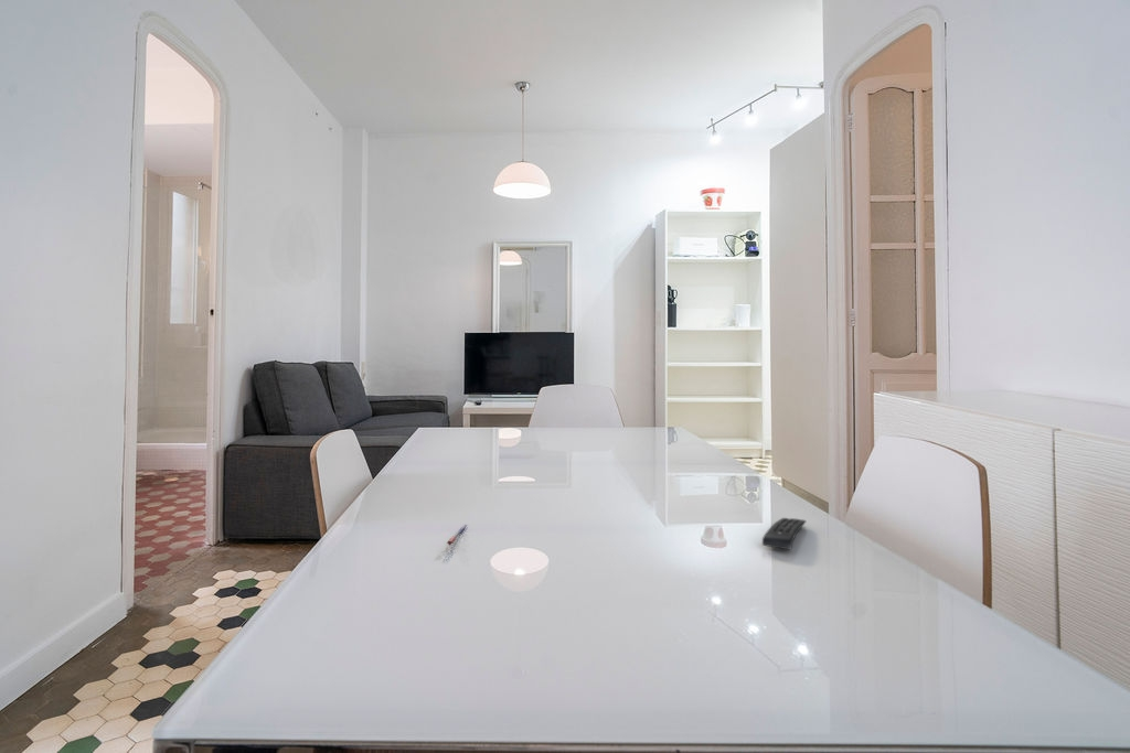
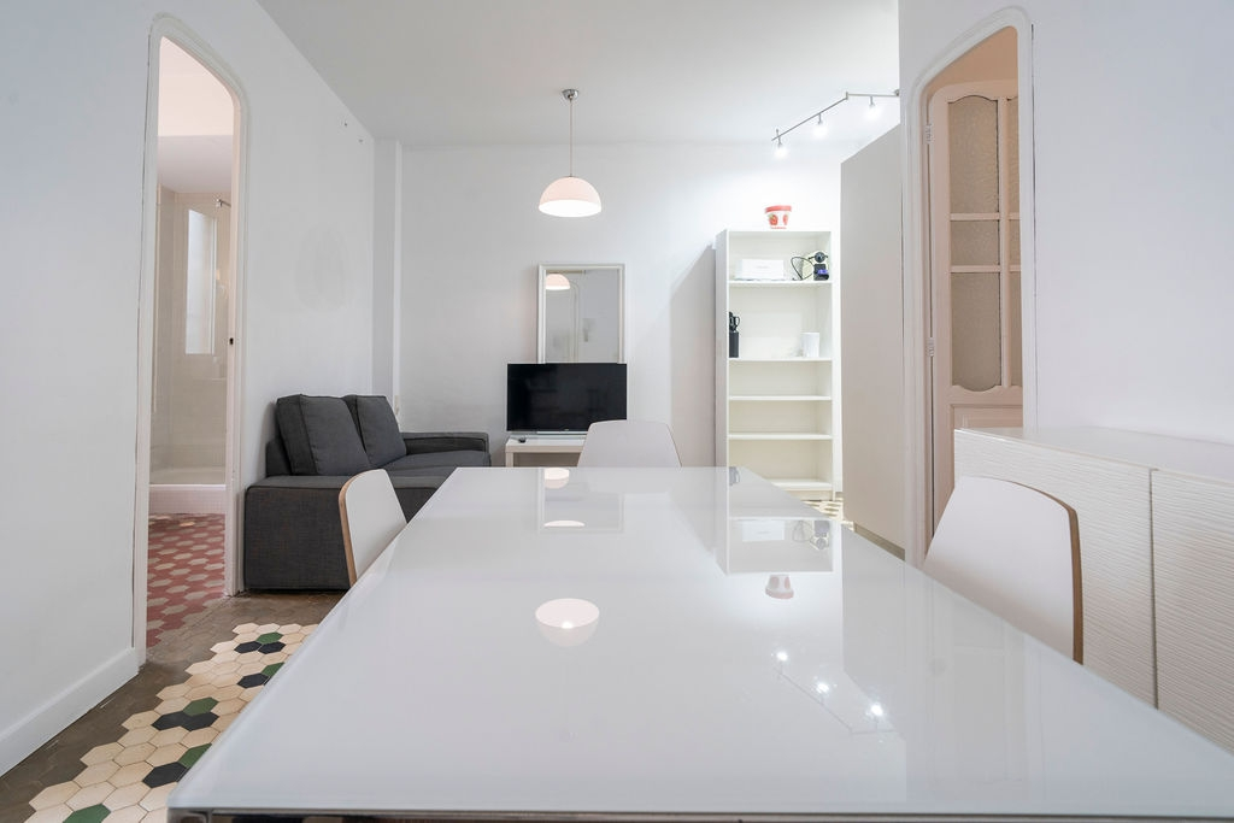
- remote control (786, 529)
- pen (458, 533)
